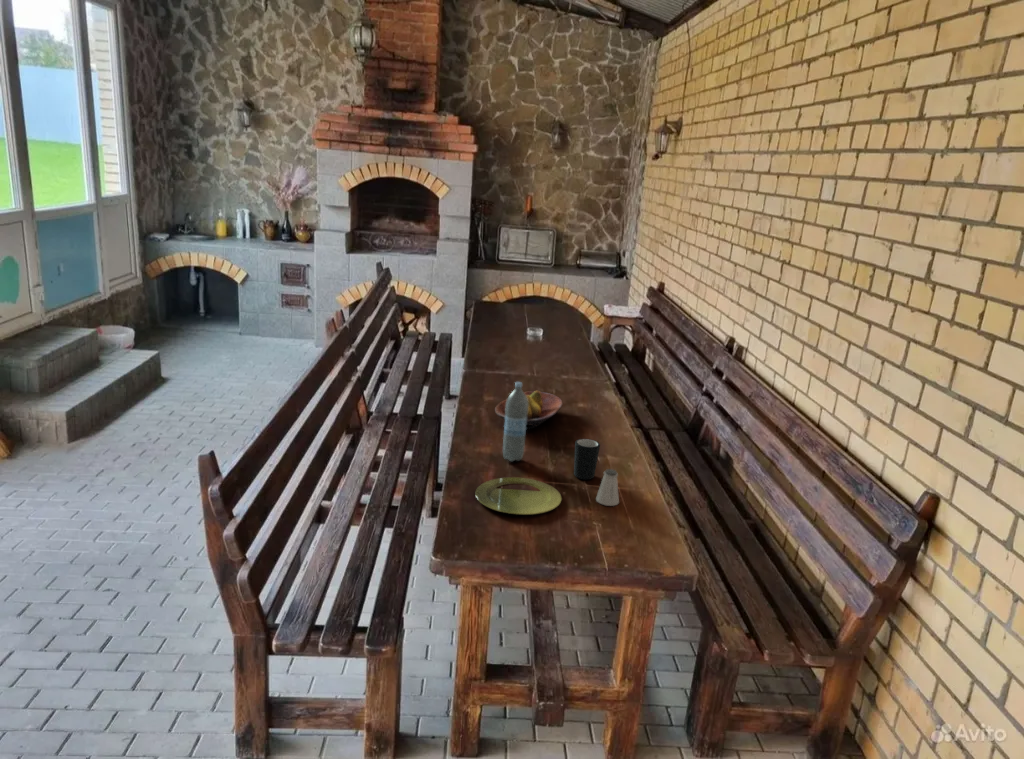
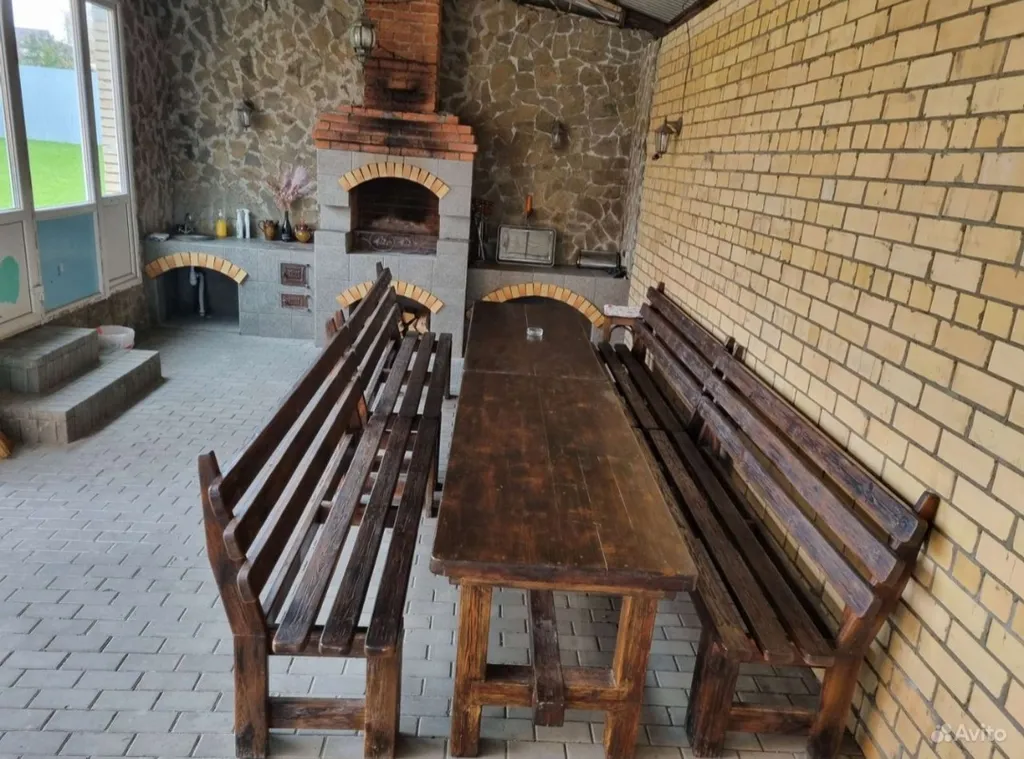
- plate (518, 495)
- mug (584, 457)
- saltshaker (609, 486)
- fruit bowl (529, 406)
- water bottle (515, 421)
